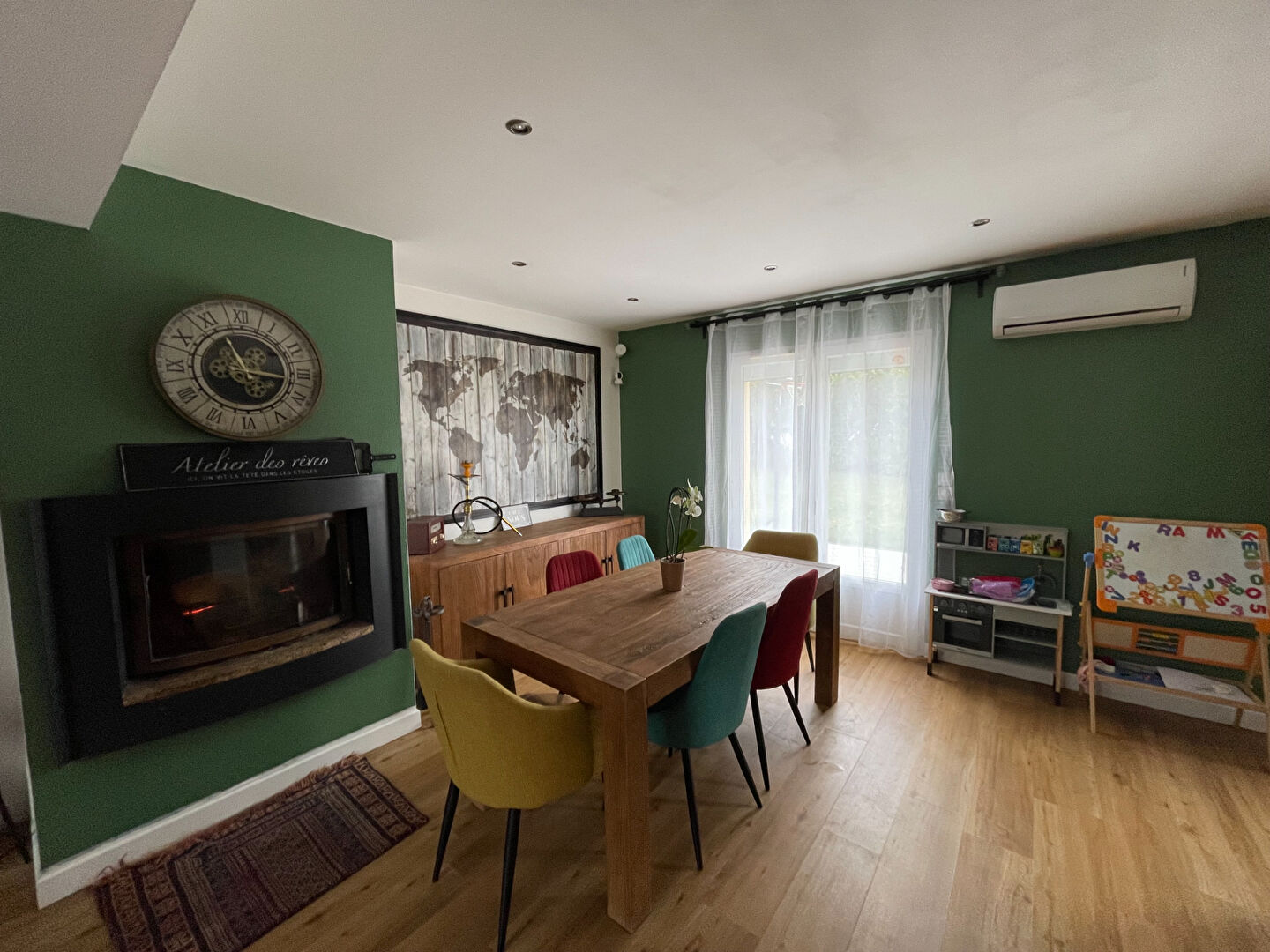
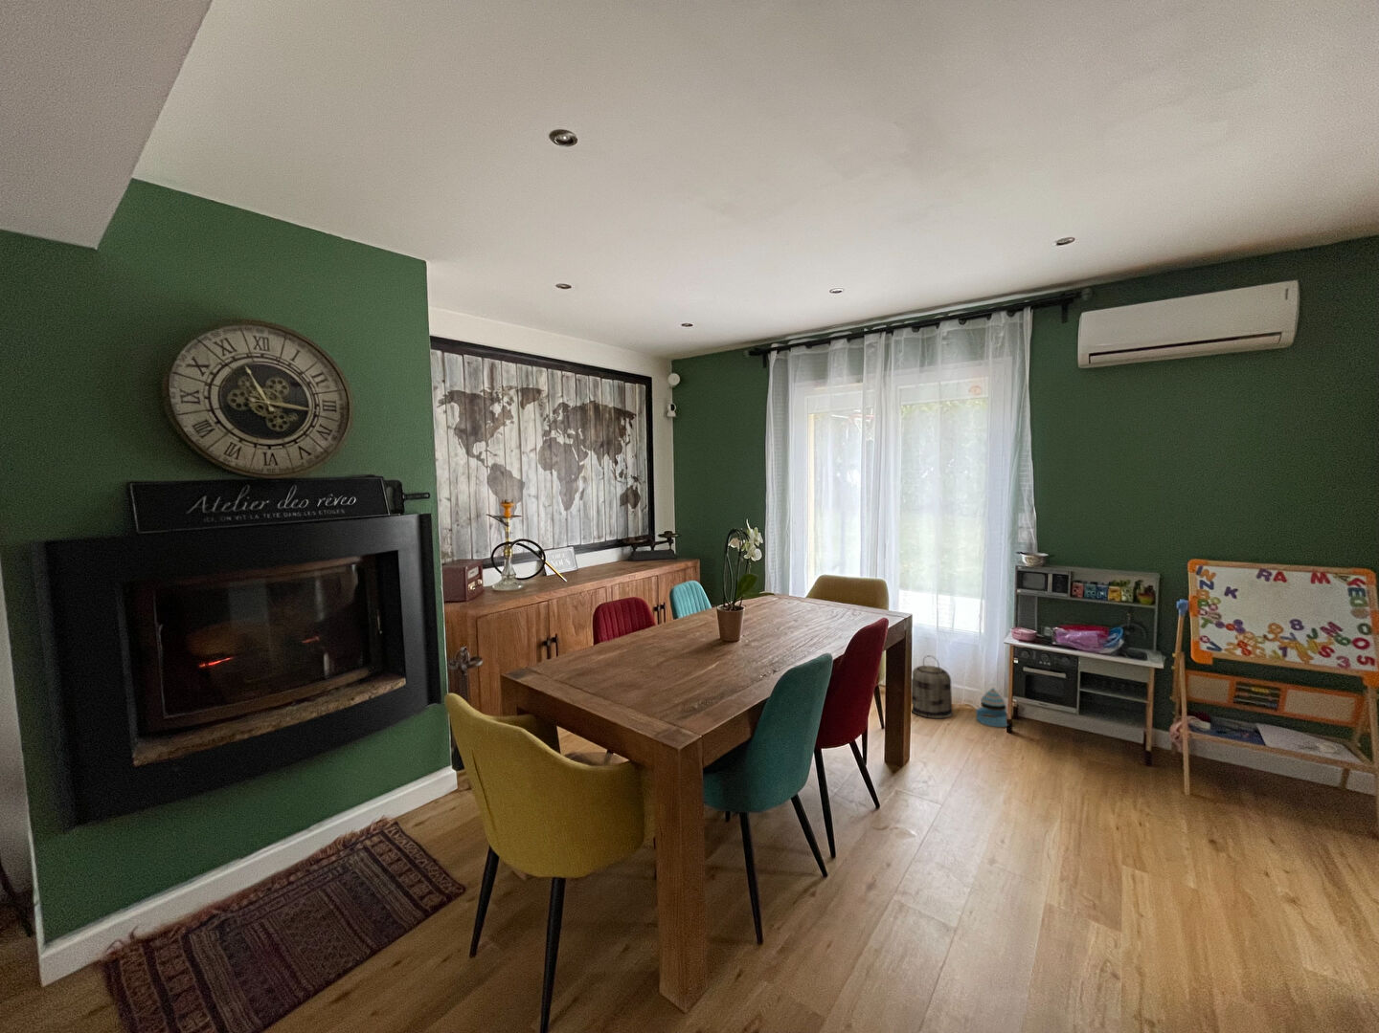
+ stacking toy (992, 704)
+ basket (929, 683)
